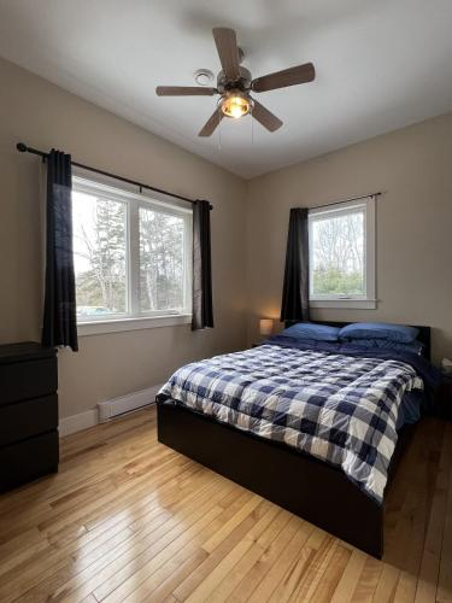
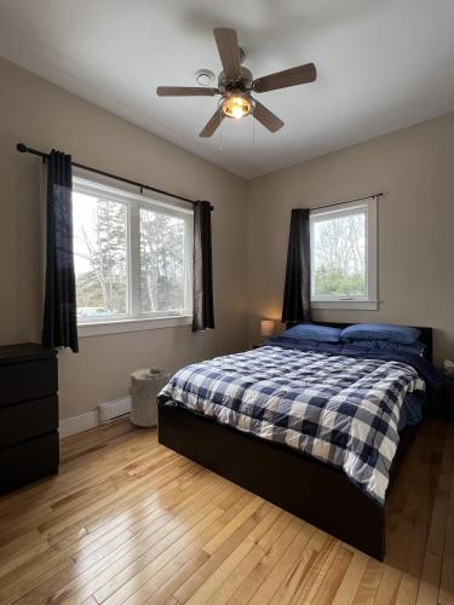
+ laundry hamper (148, 393)
